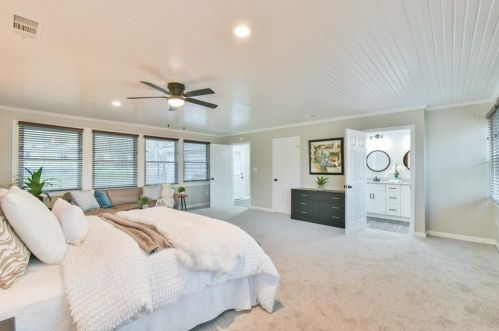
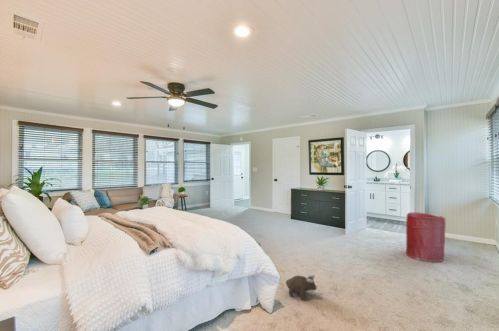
+ plush toy (301, 285)
+ laundry hamper (425, 235)
